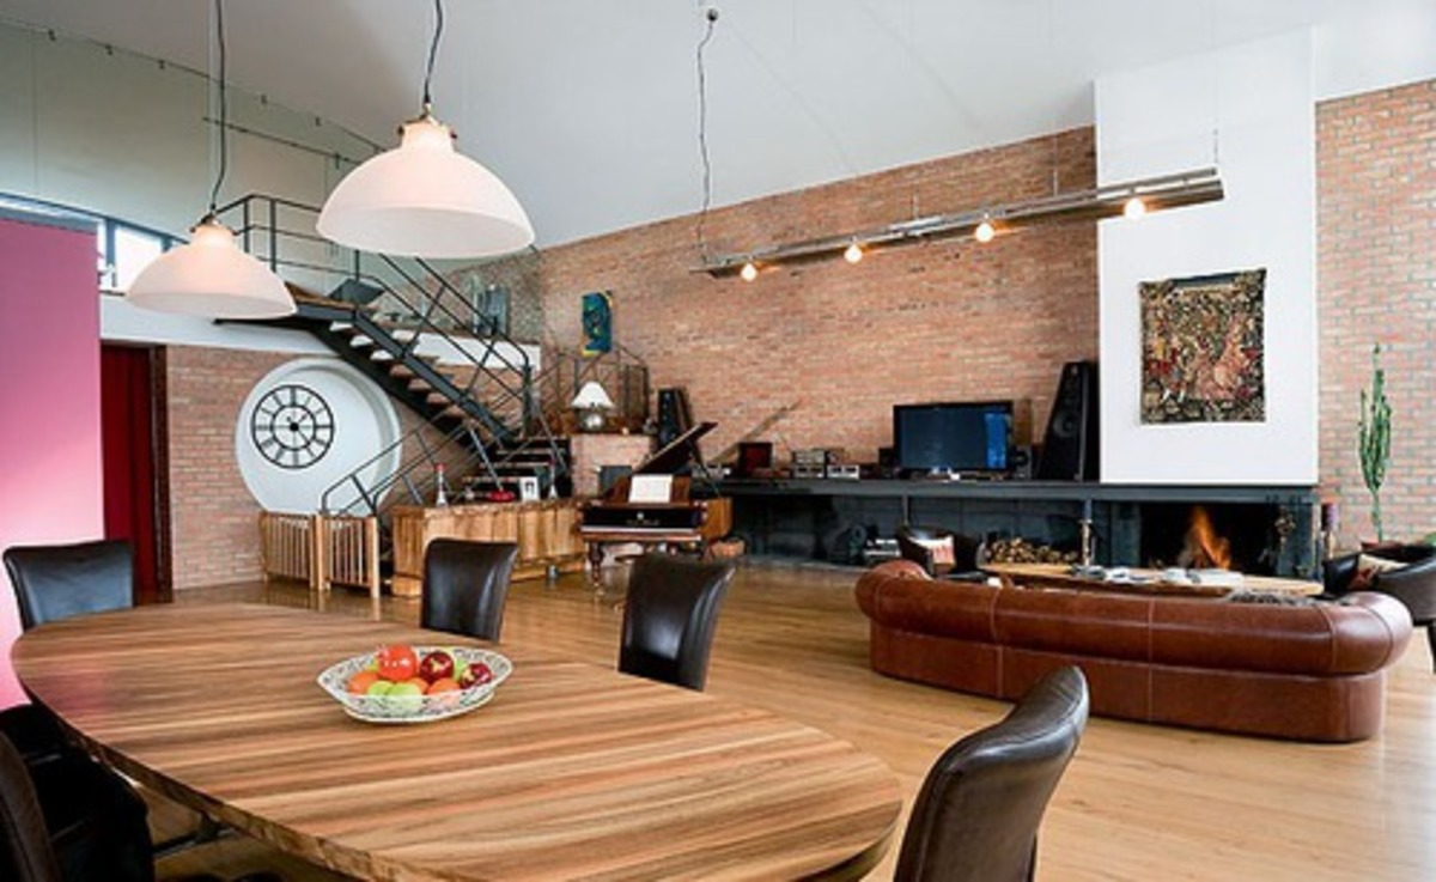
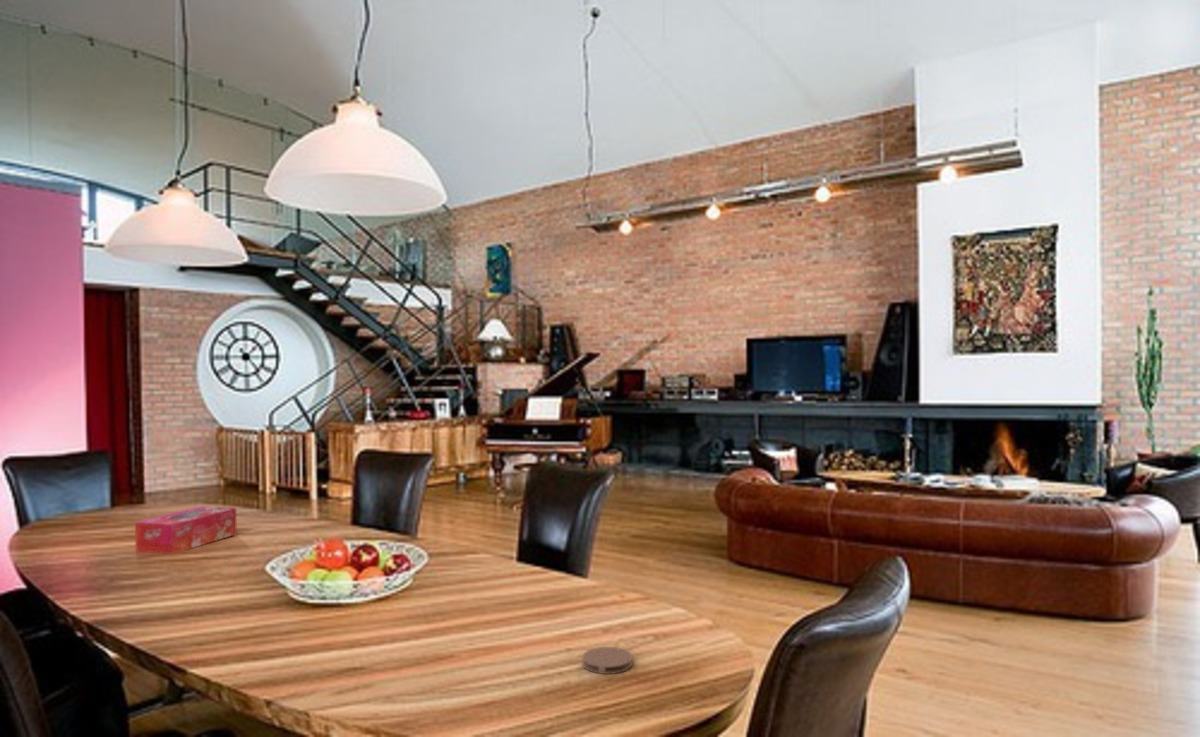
+ coaster (607, 659)
+ tissue box (188, 528)
